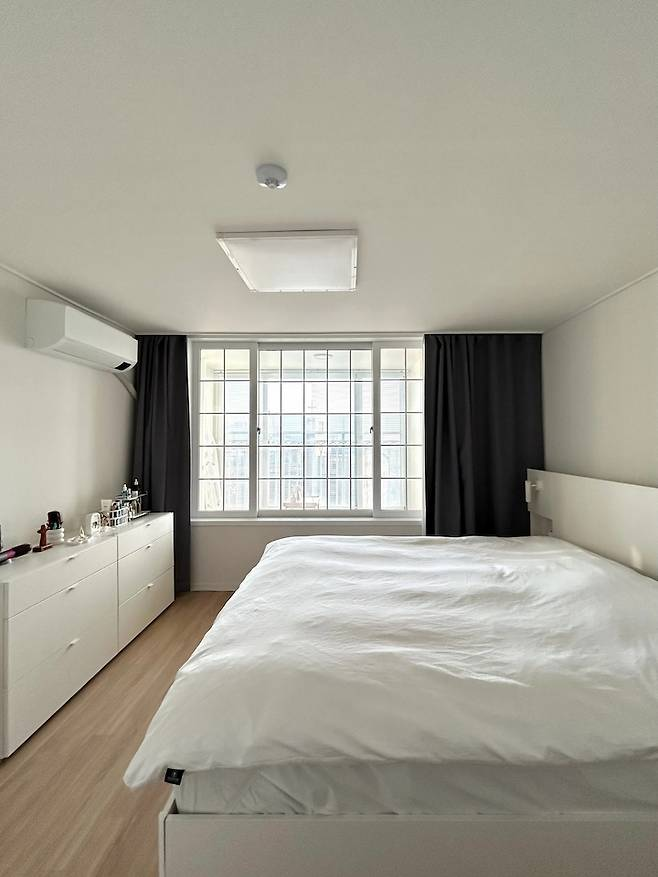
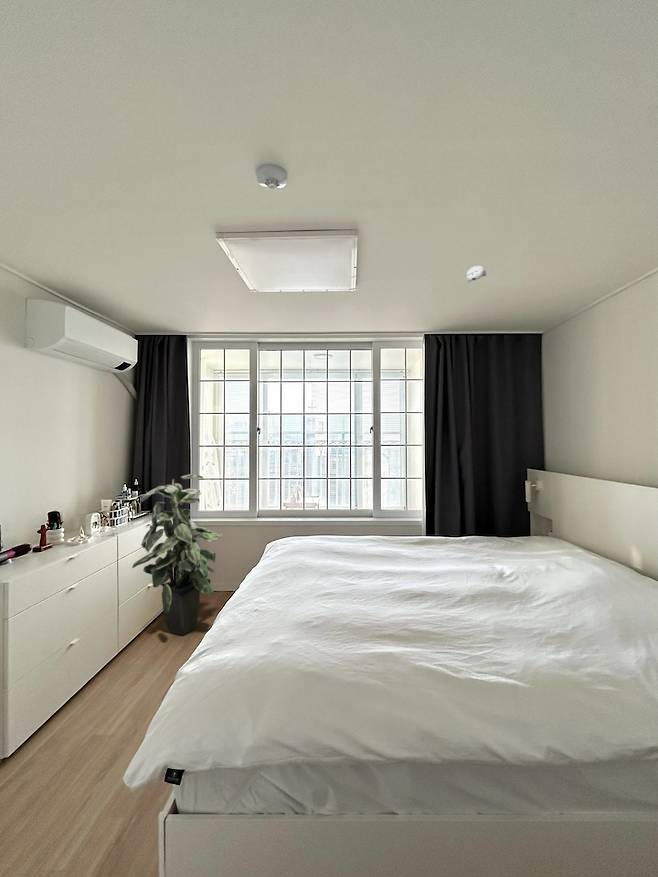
+ smoke detector (476, 274)
+ indoor plant (182, 554)
